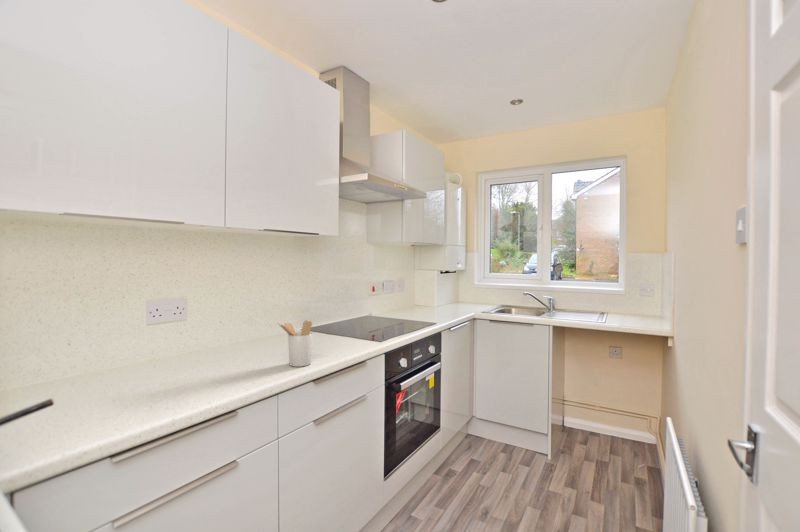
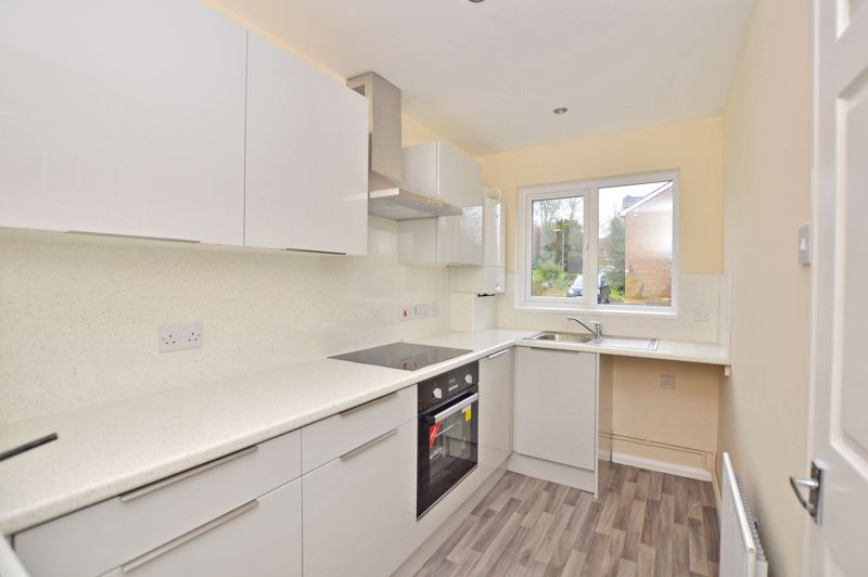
- utensil holder (294, 342)
